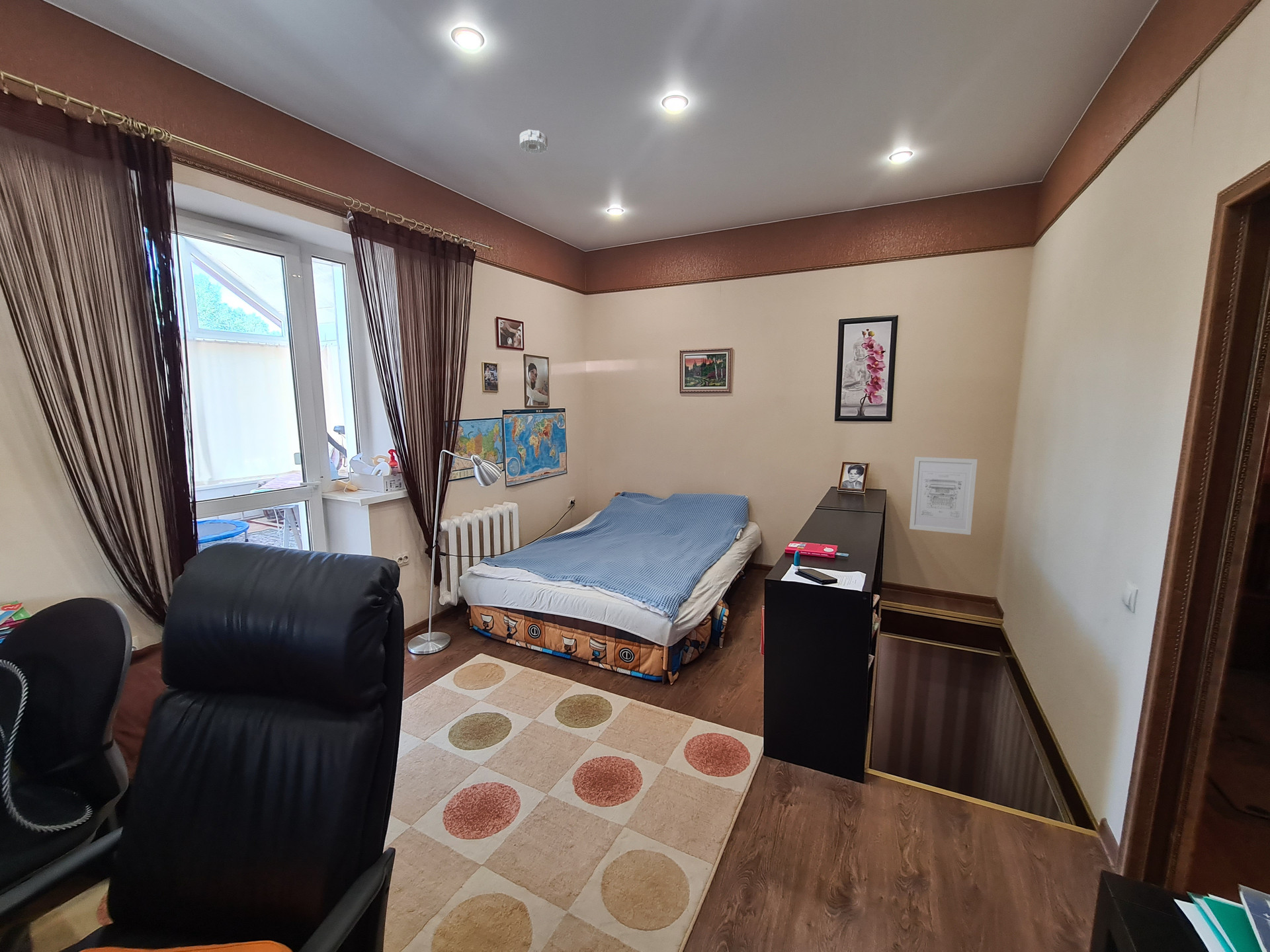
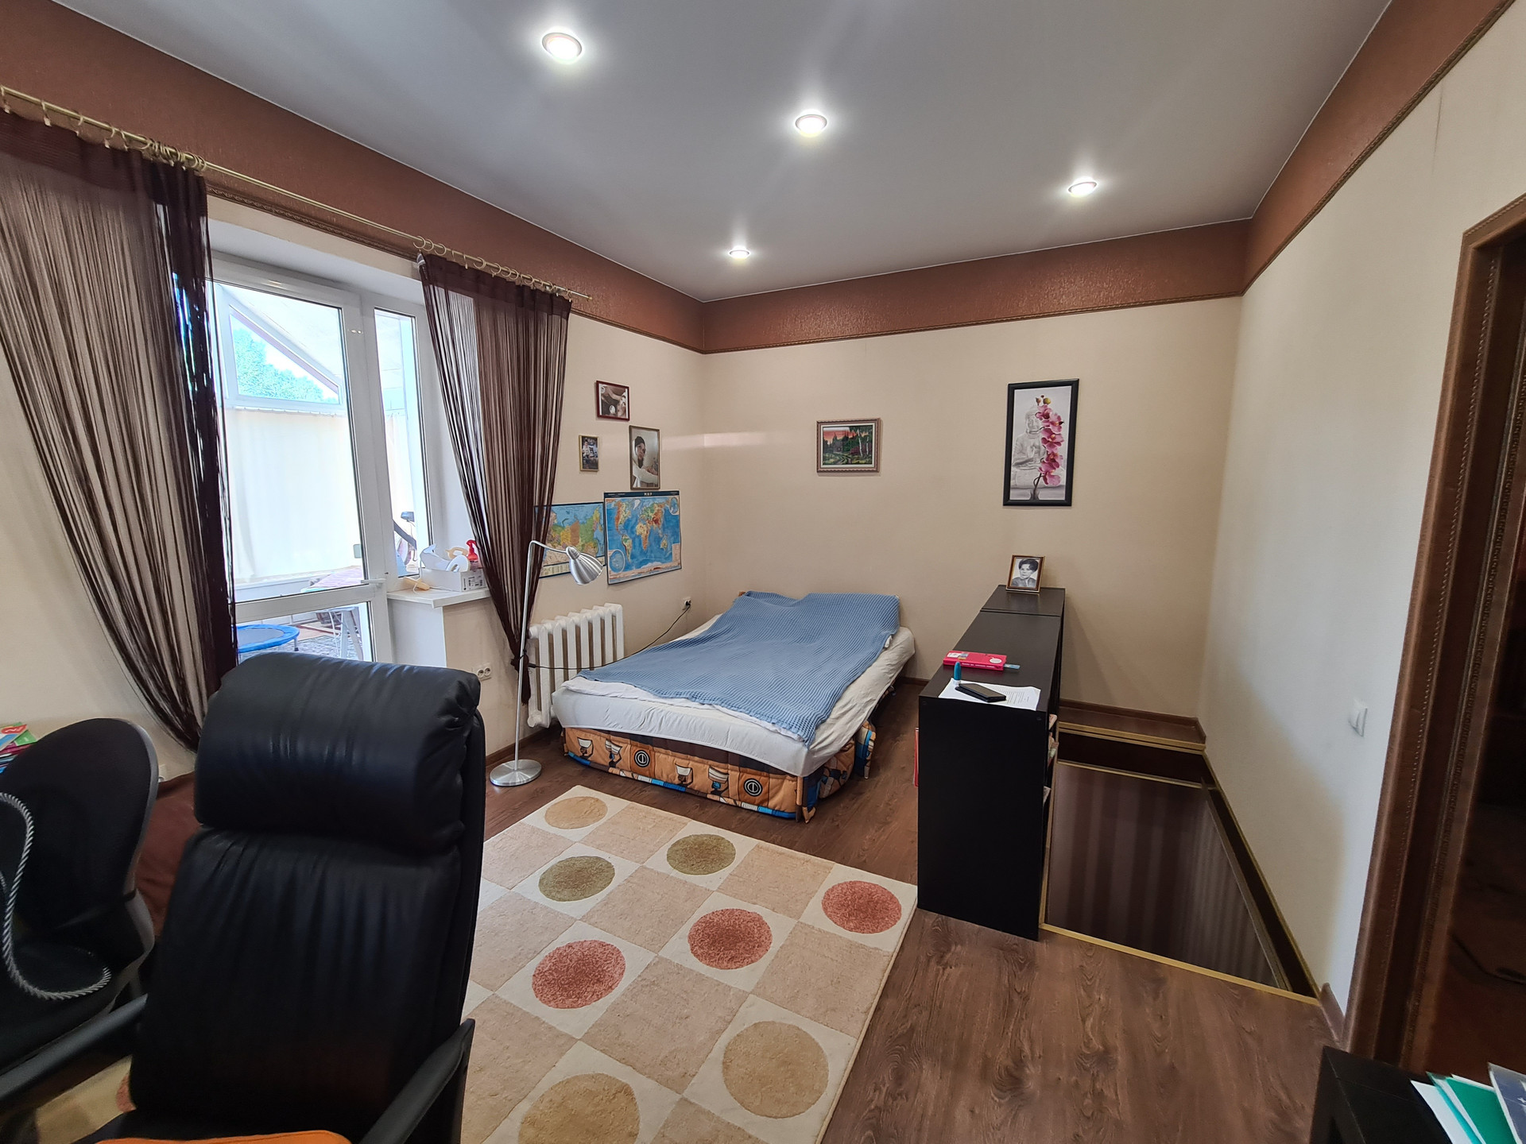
- smoke detector (533, 141)
- wall art (942, 495)
